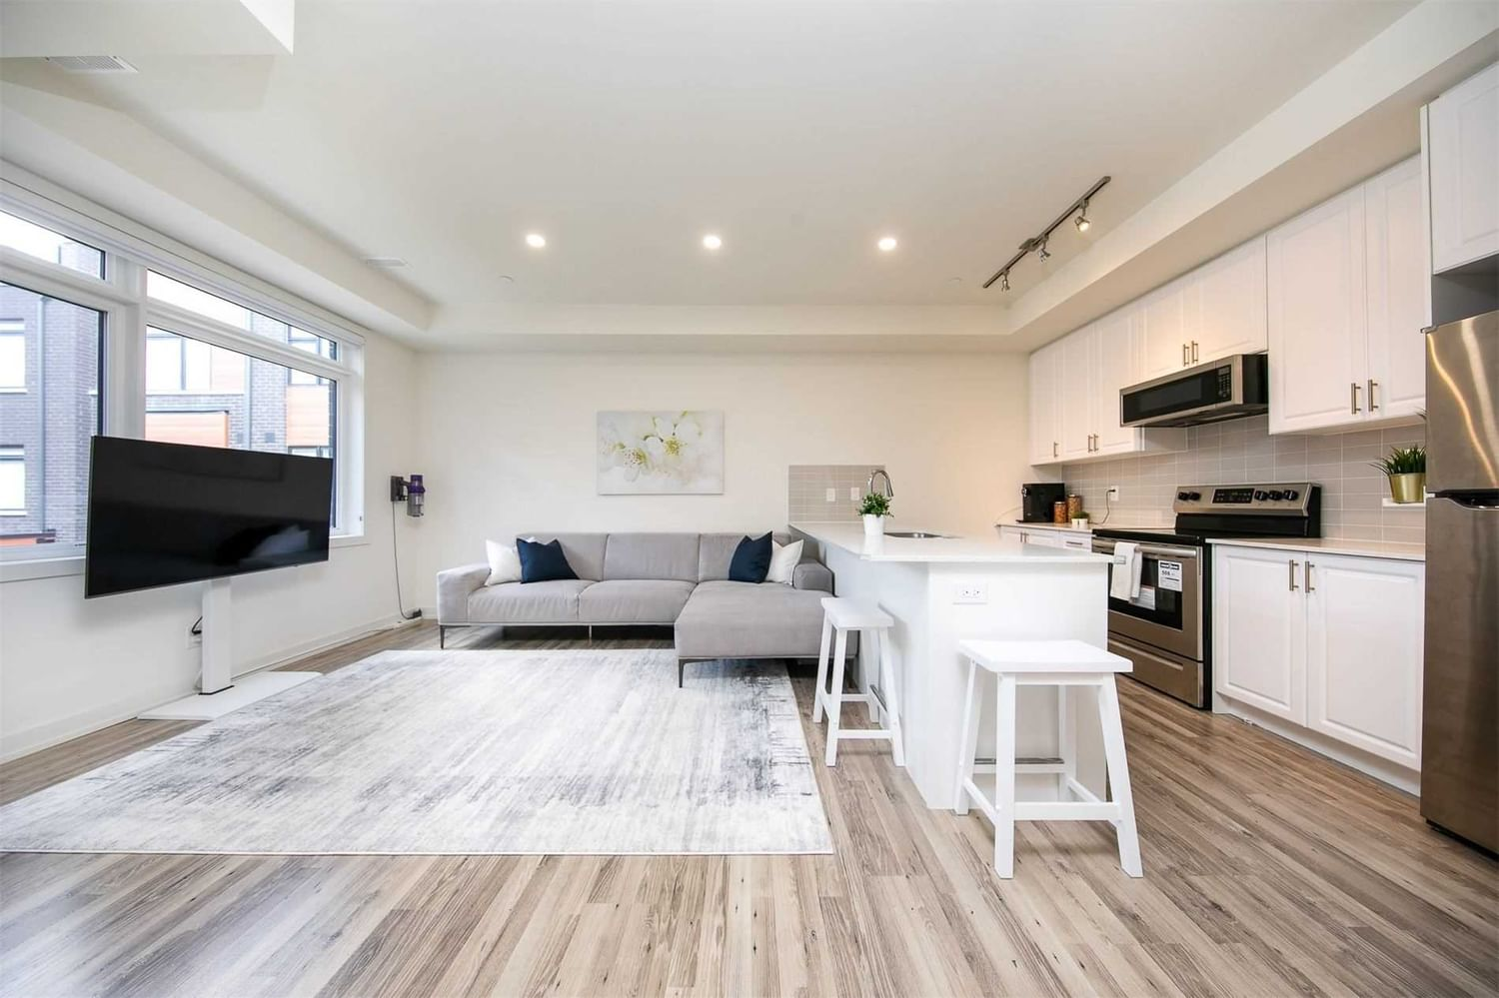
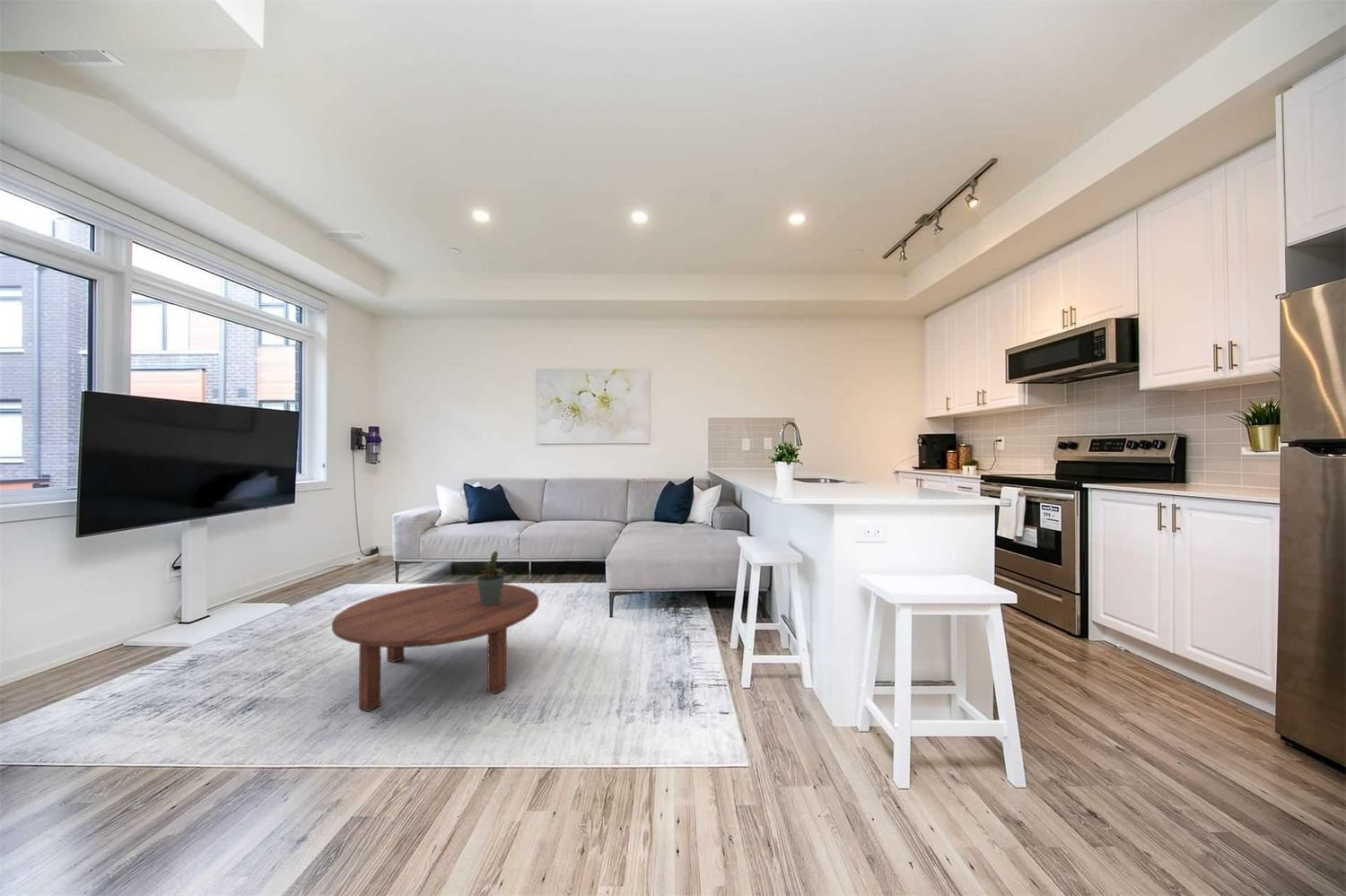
+ potted plant (494, 577)
+ coffee table (442, 639)
